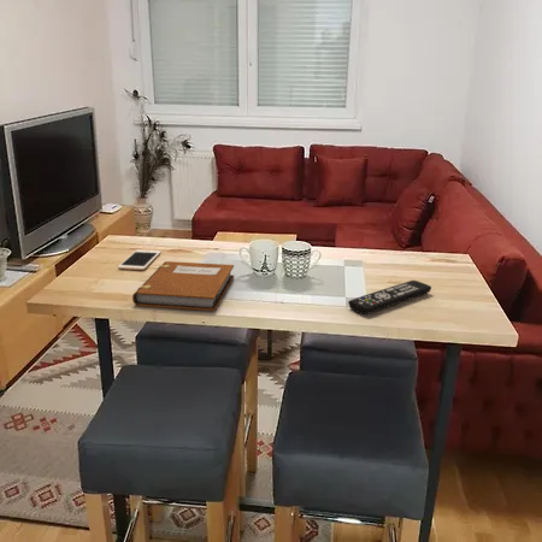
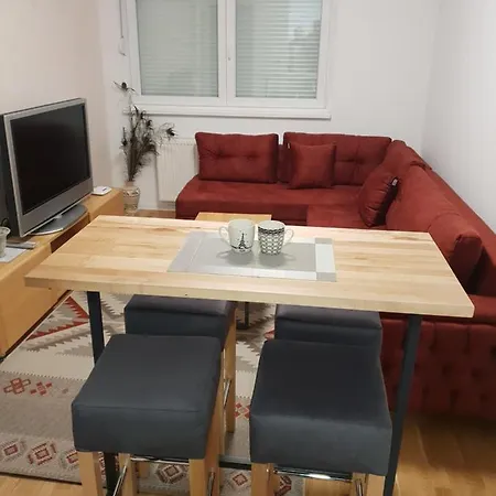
- notebook (187, 283)
- remote control (390, 296)
- cell phone (140, 259)
